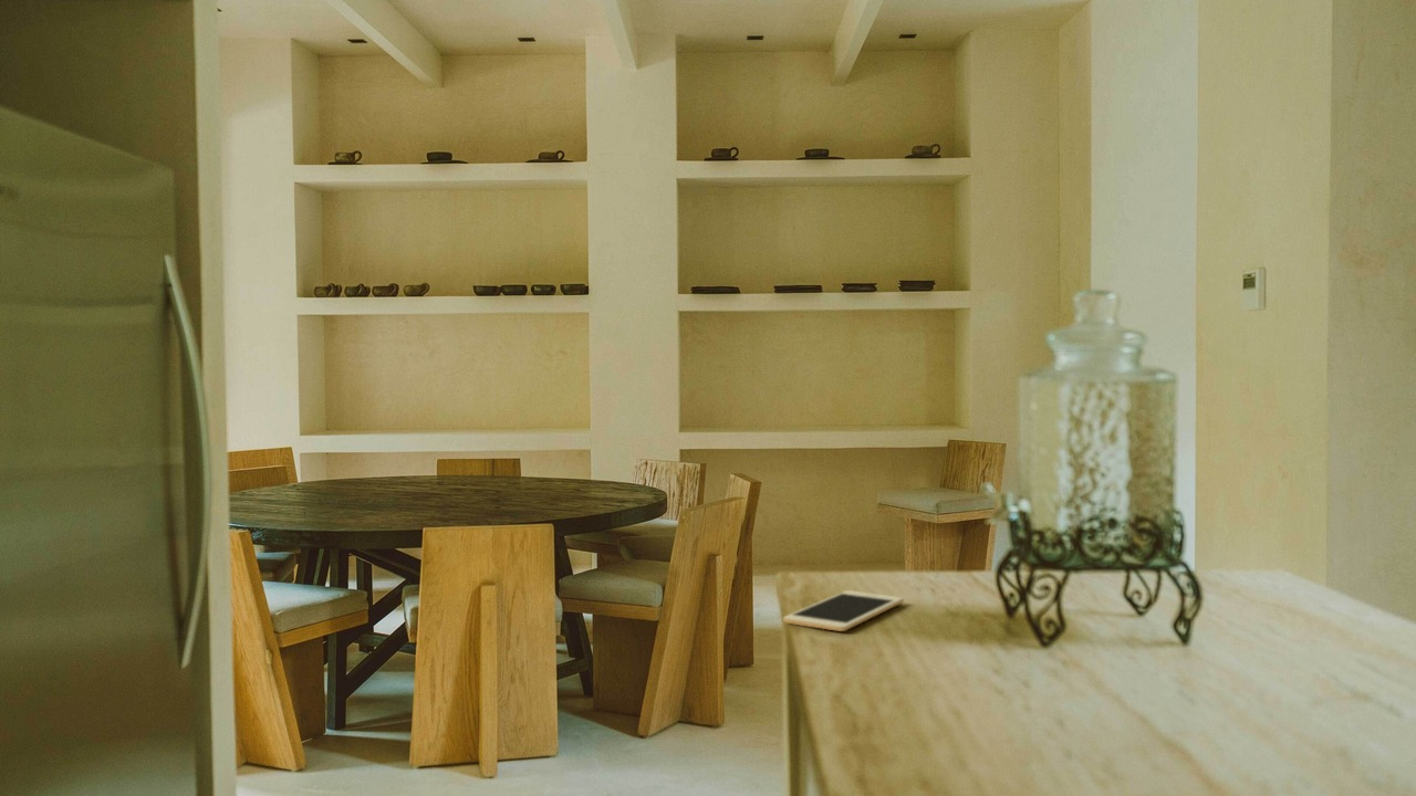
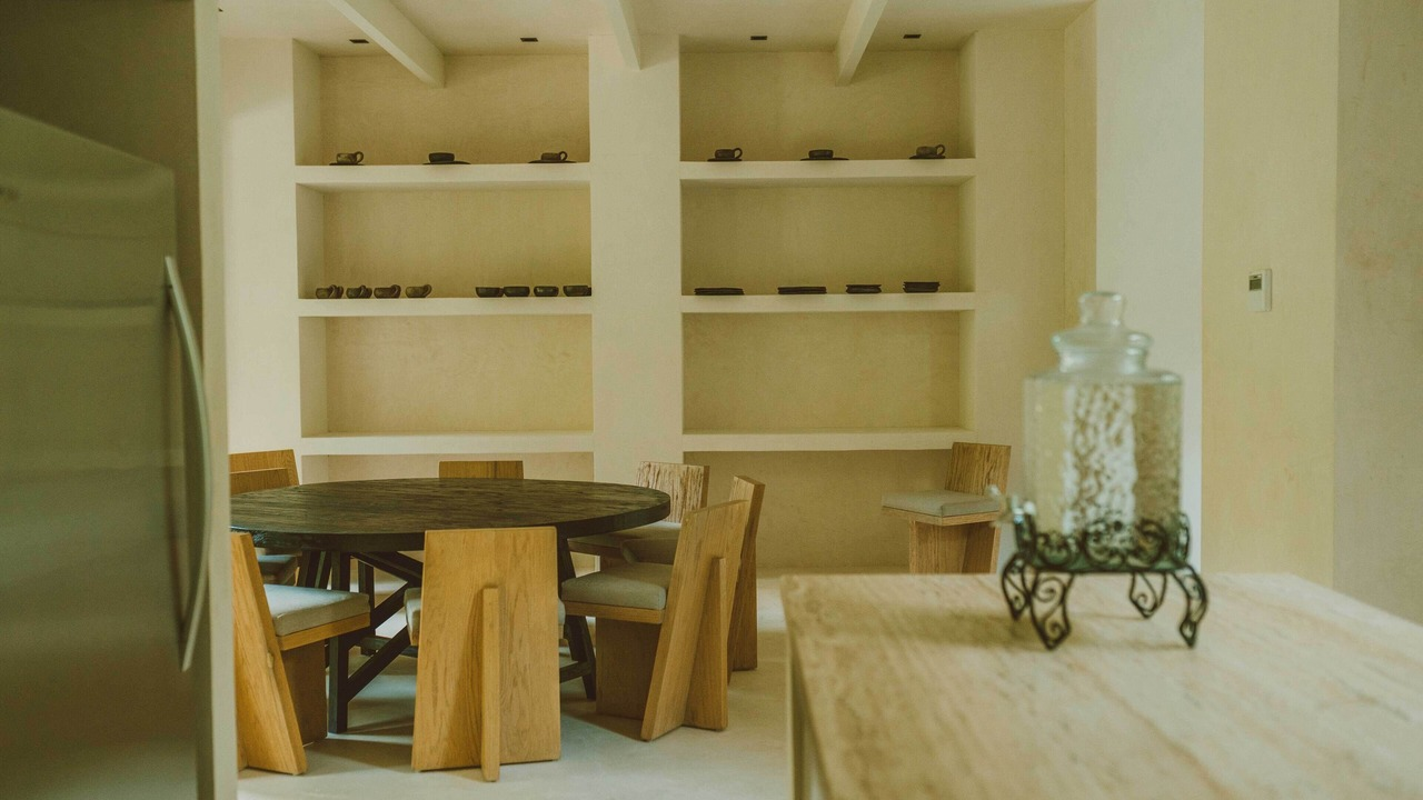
- cell phone (845, 609)
